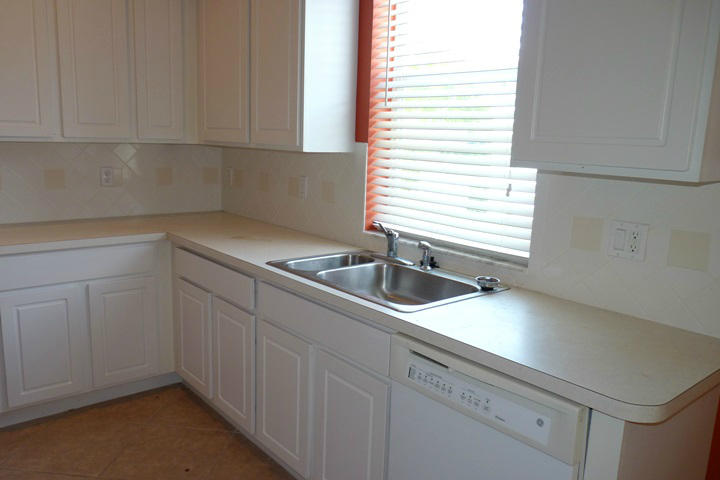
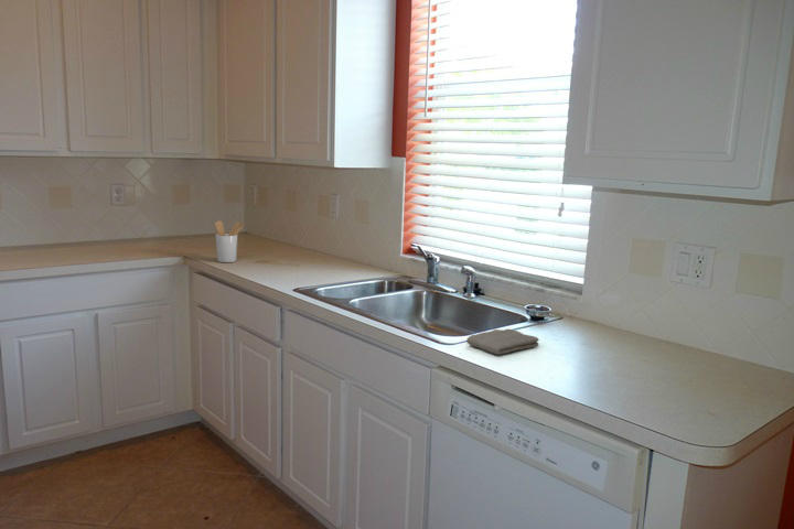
+ washcloth (503, 341)
+ utensil holder (230, 240)
